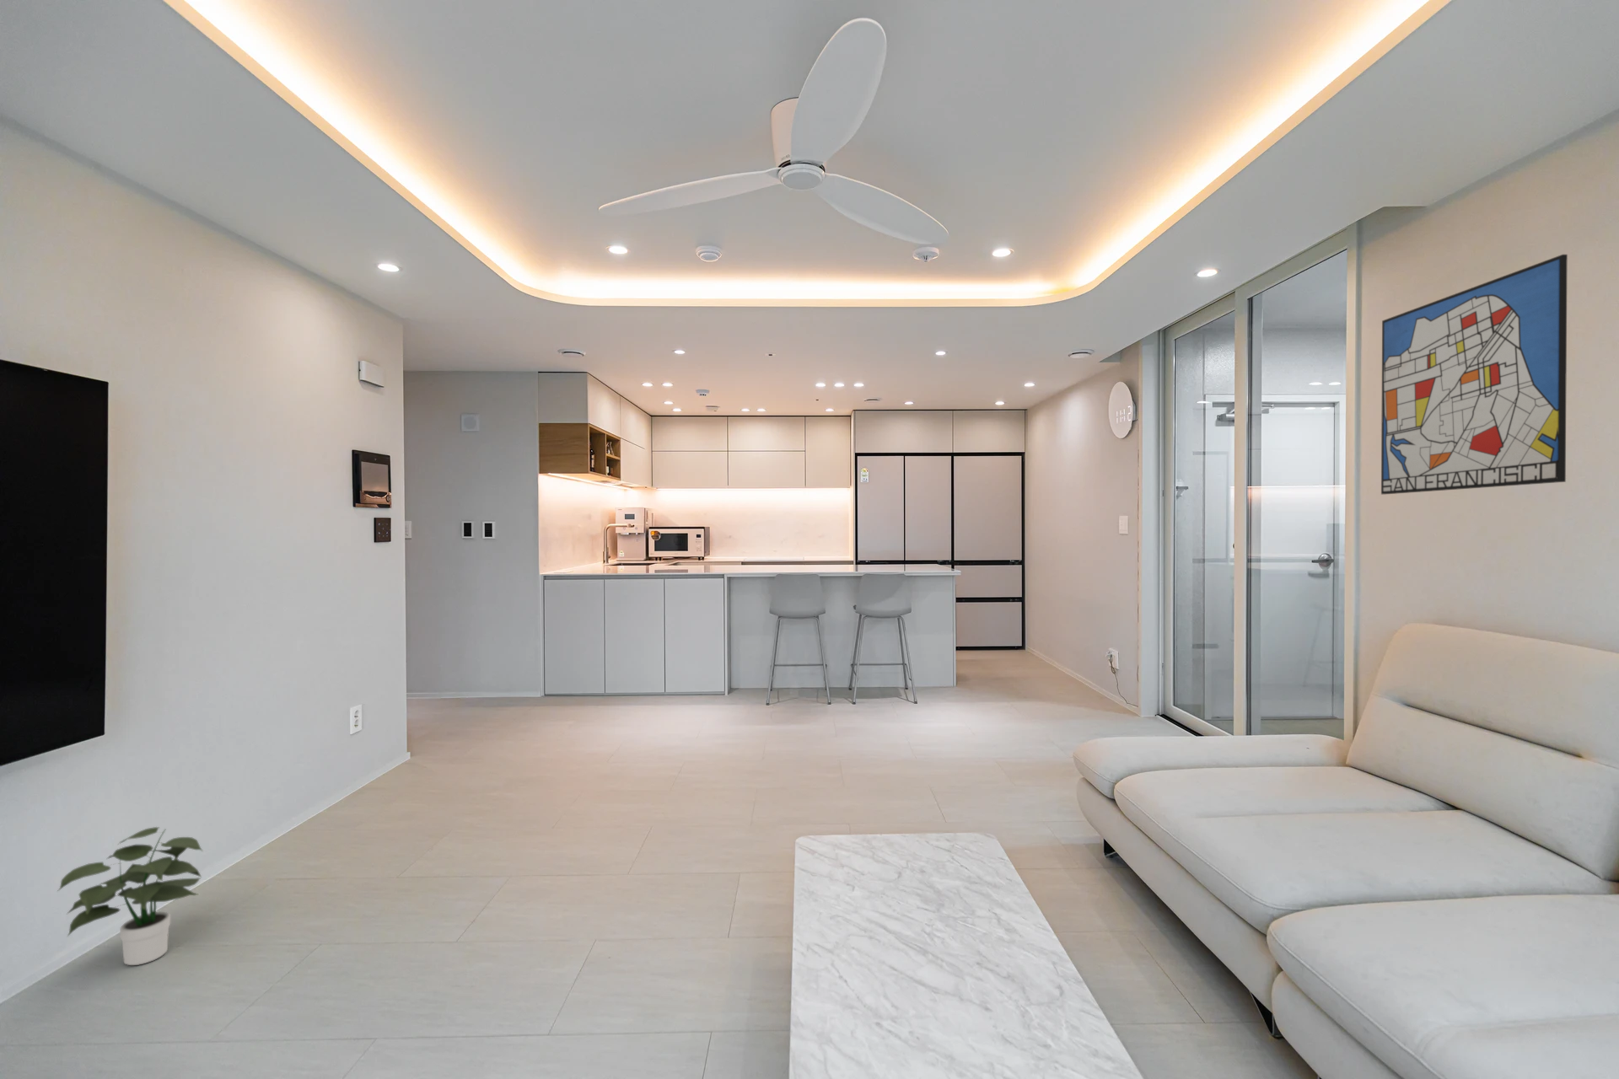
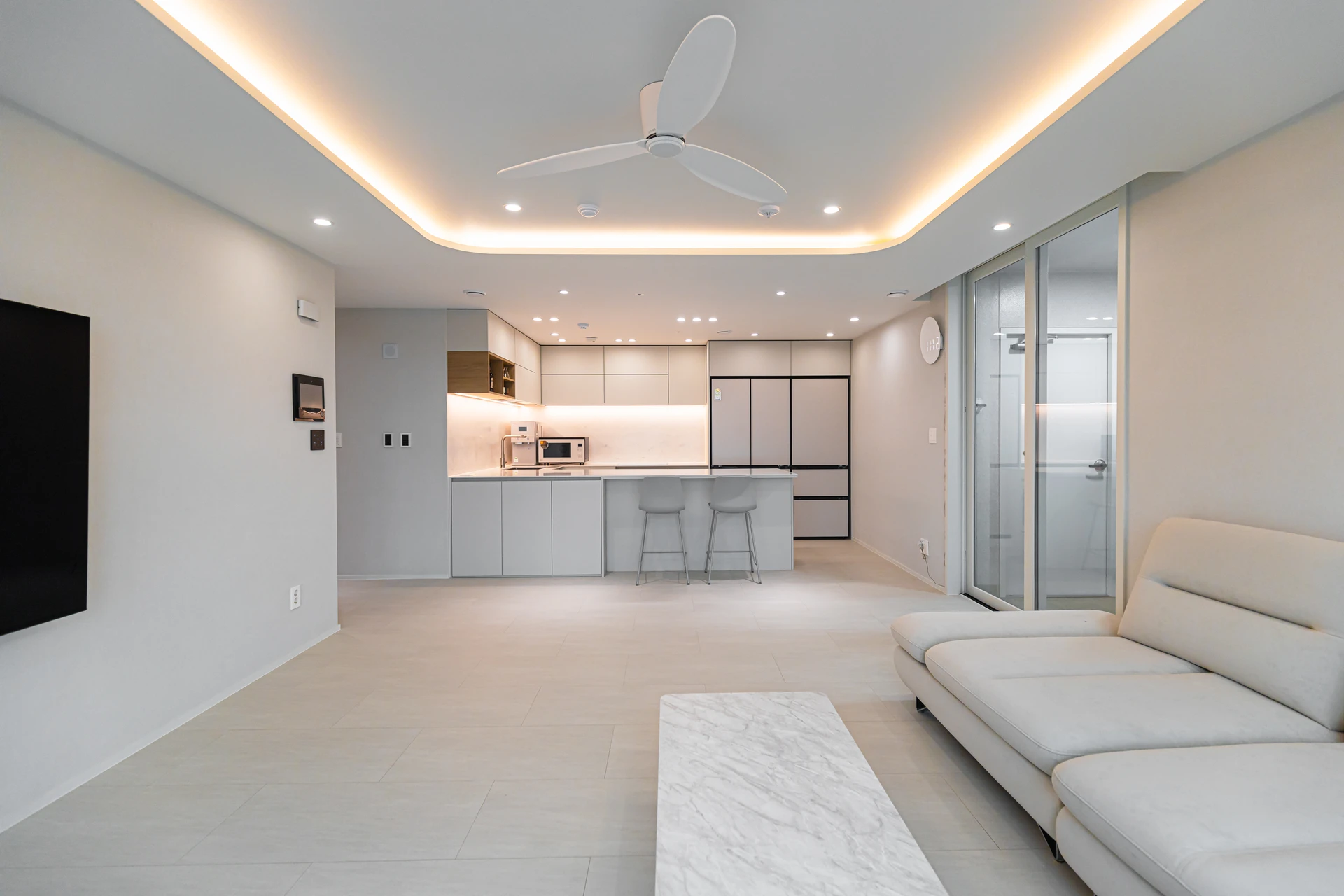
- potted plant (142, 897)
- wall art (1461, 390)
